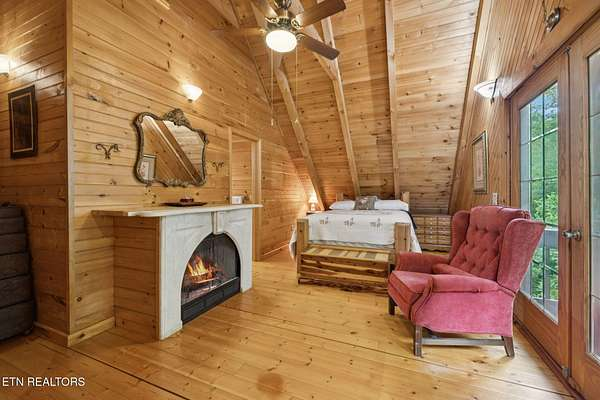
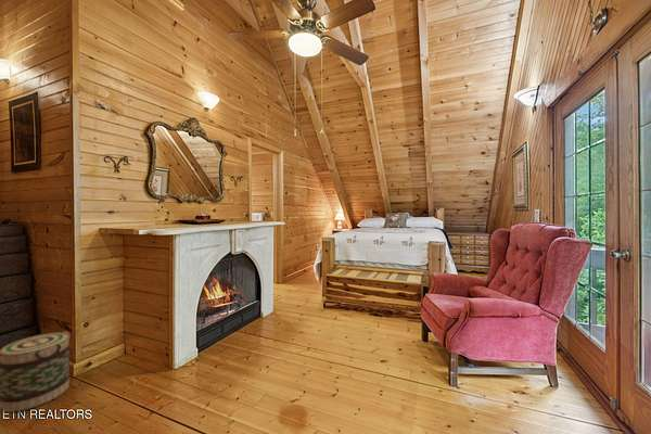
+ basket (38, 366)
